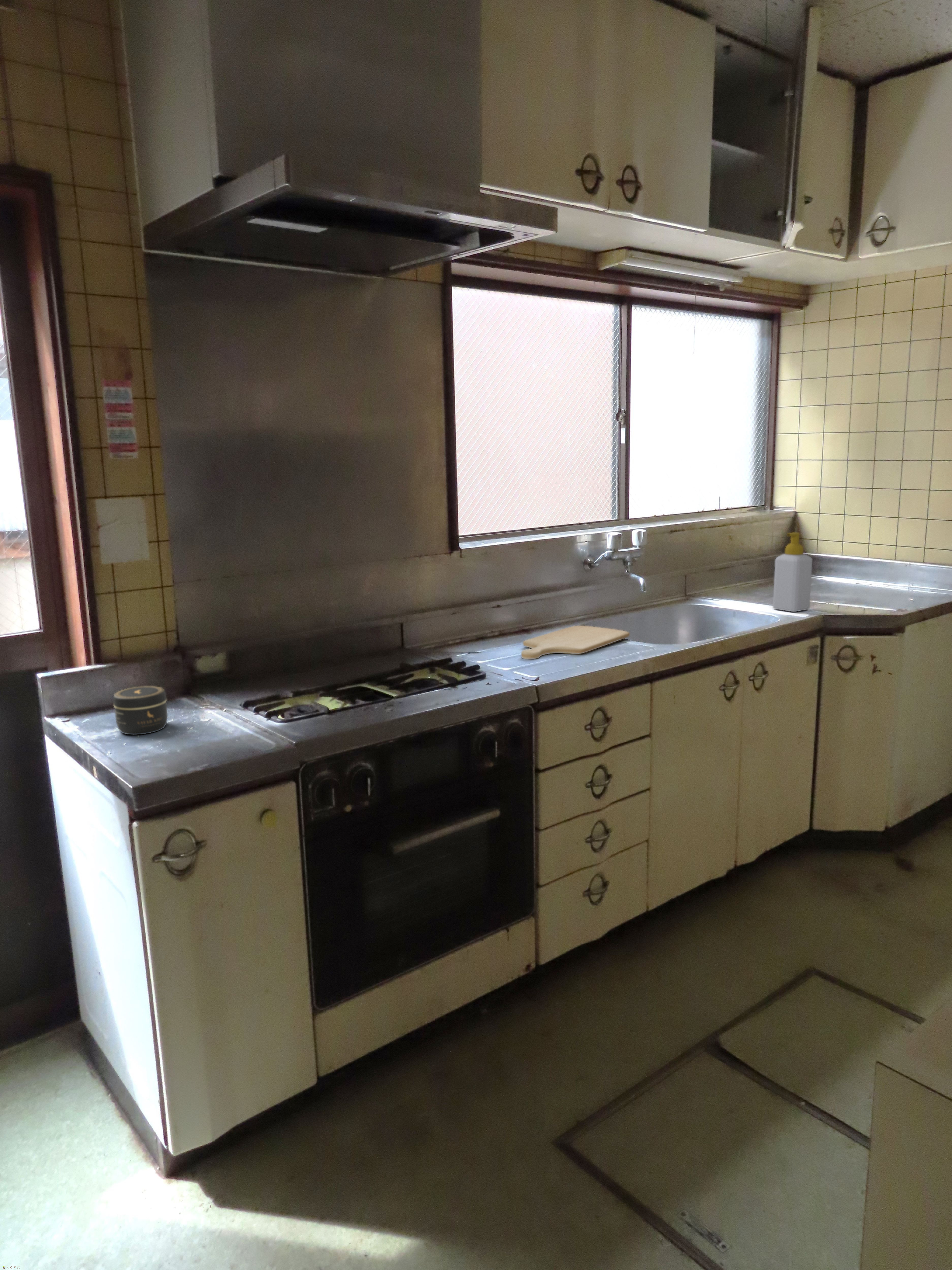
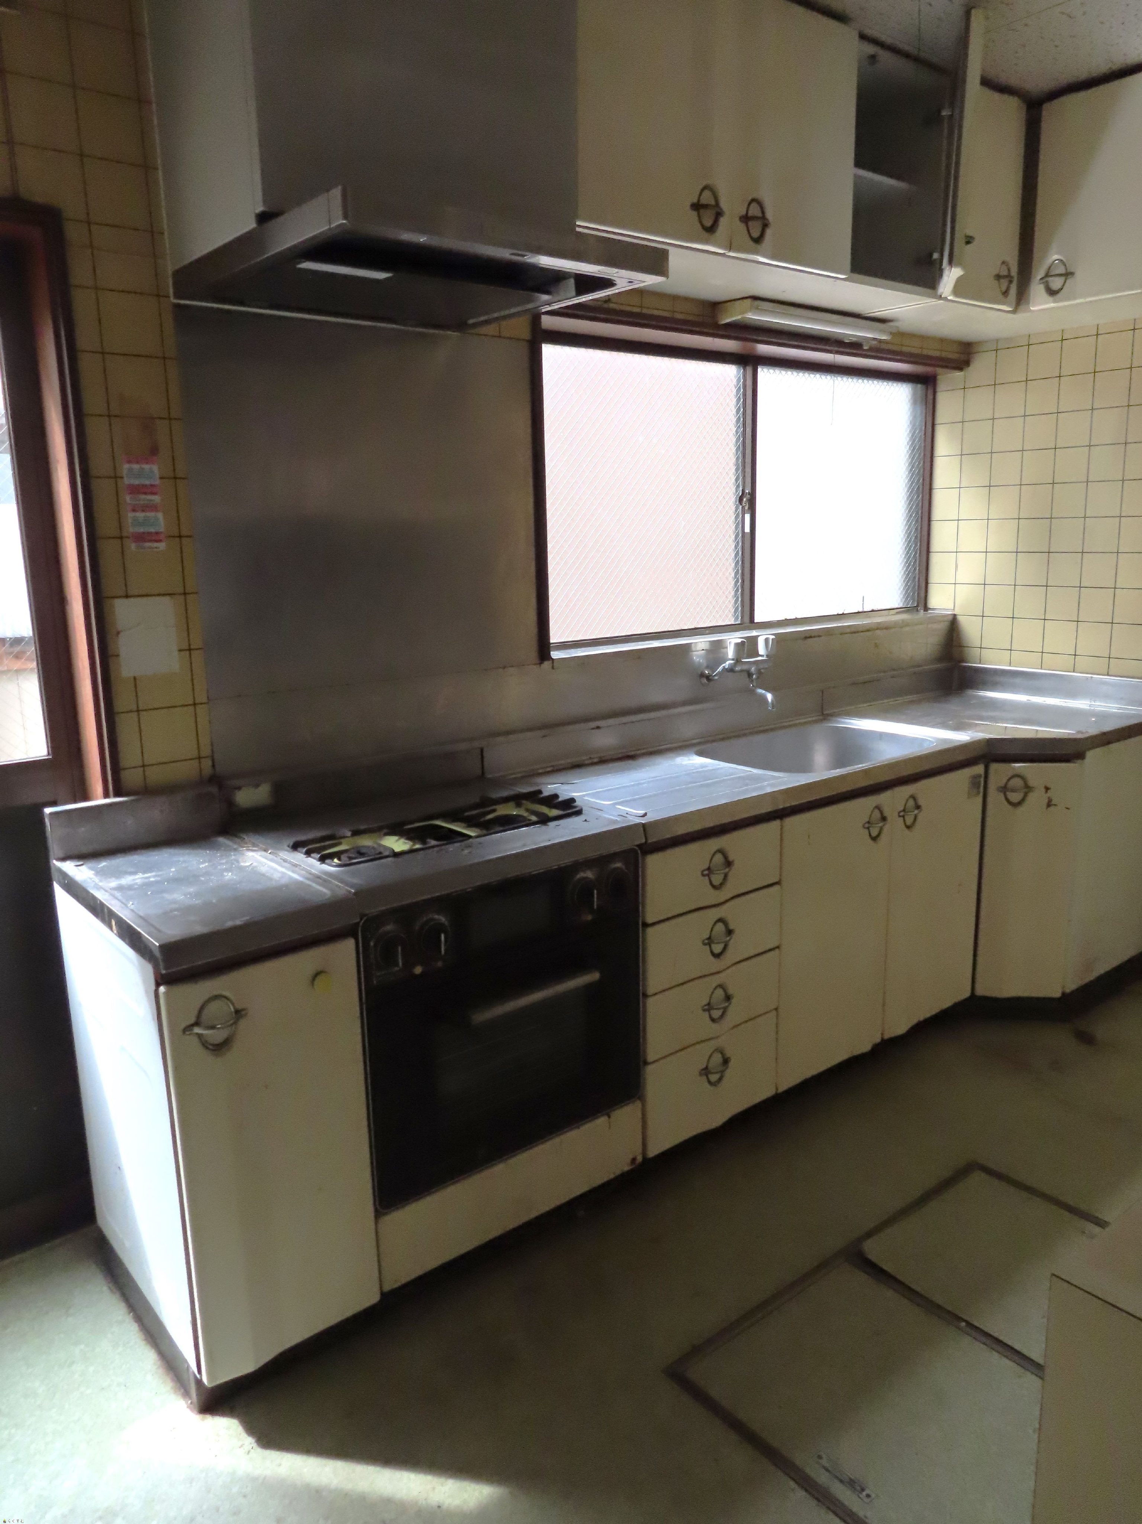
- soap bottle (793, 571)
- chopping board (566, 642)
- jar (141, 710)
